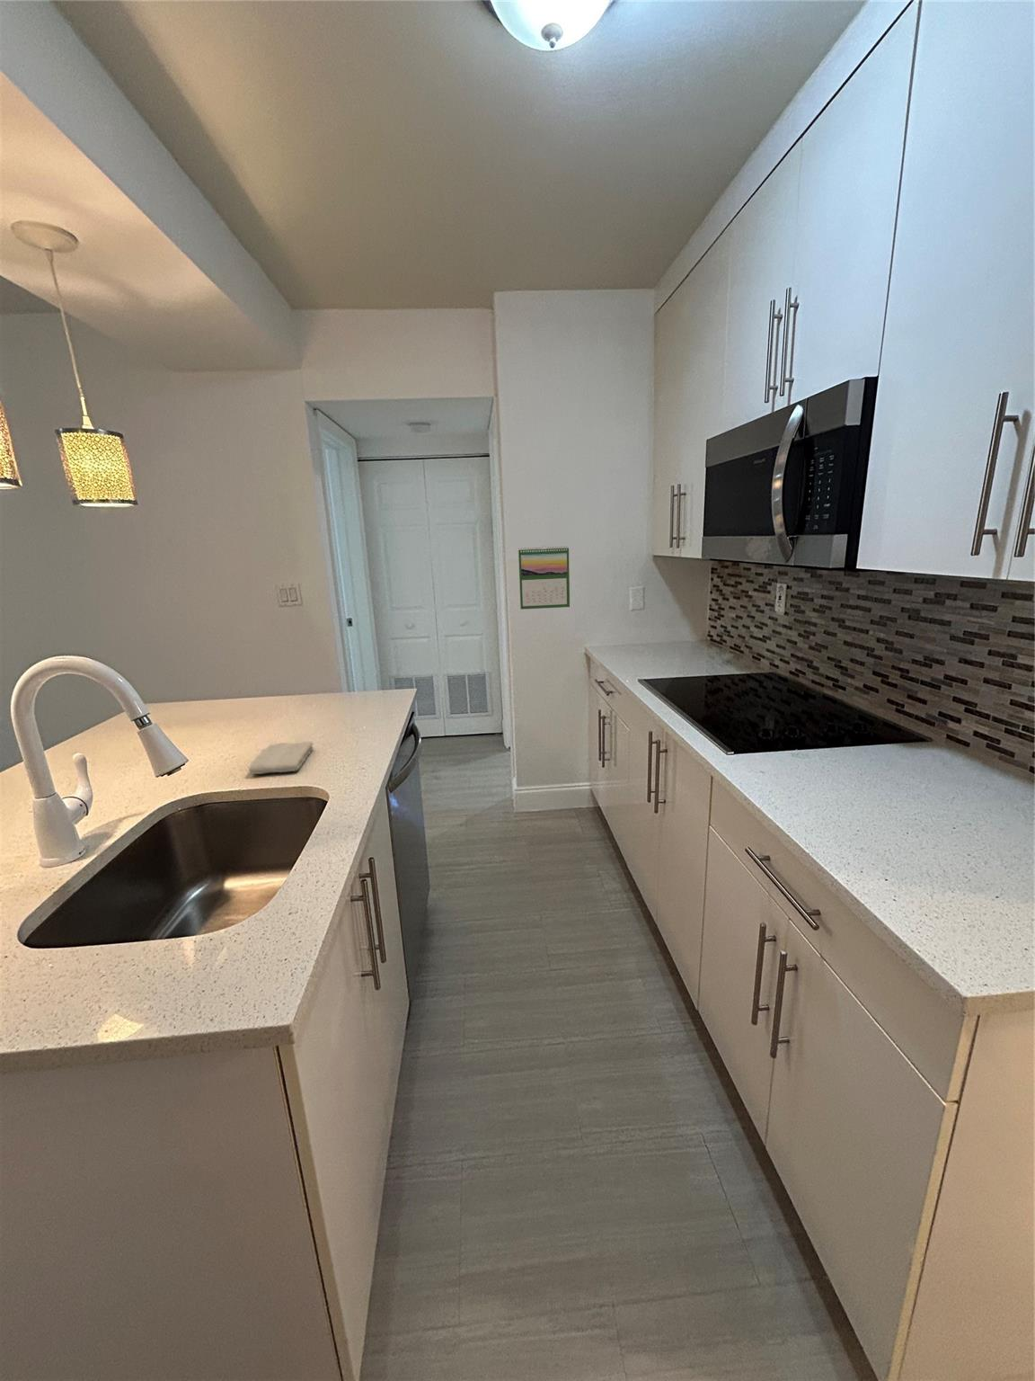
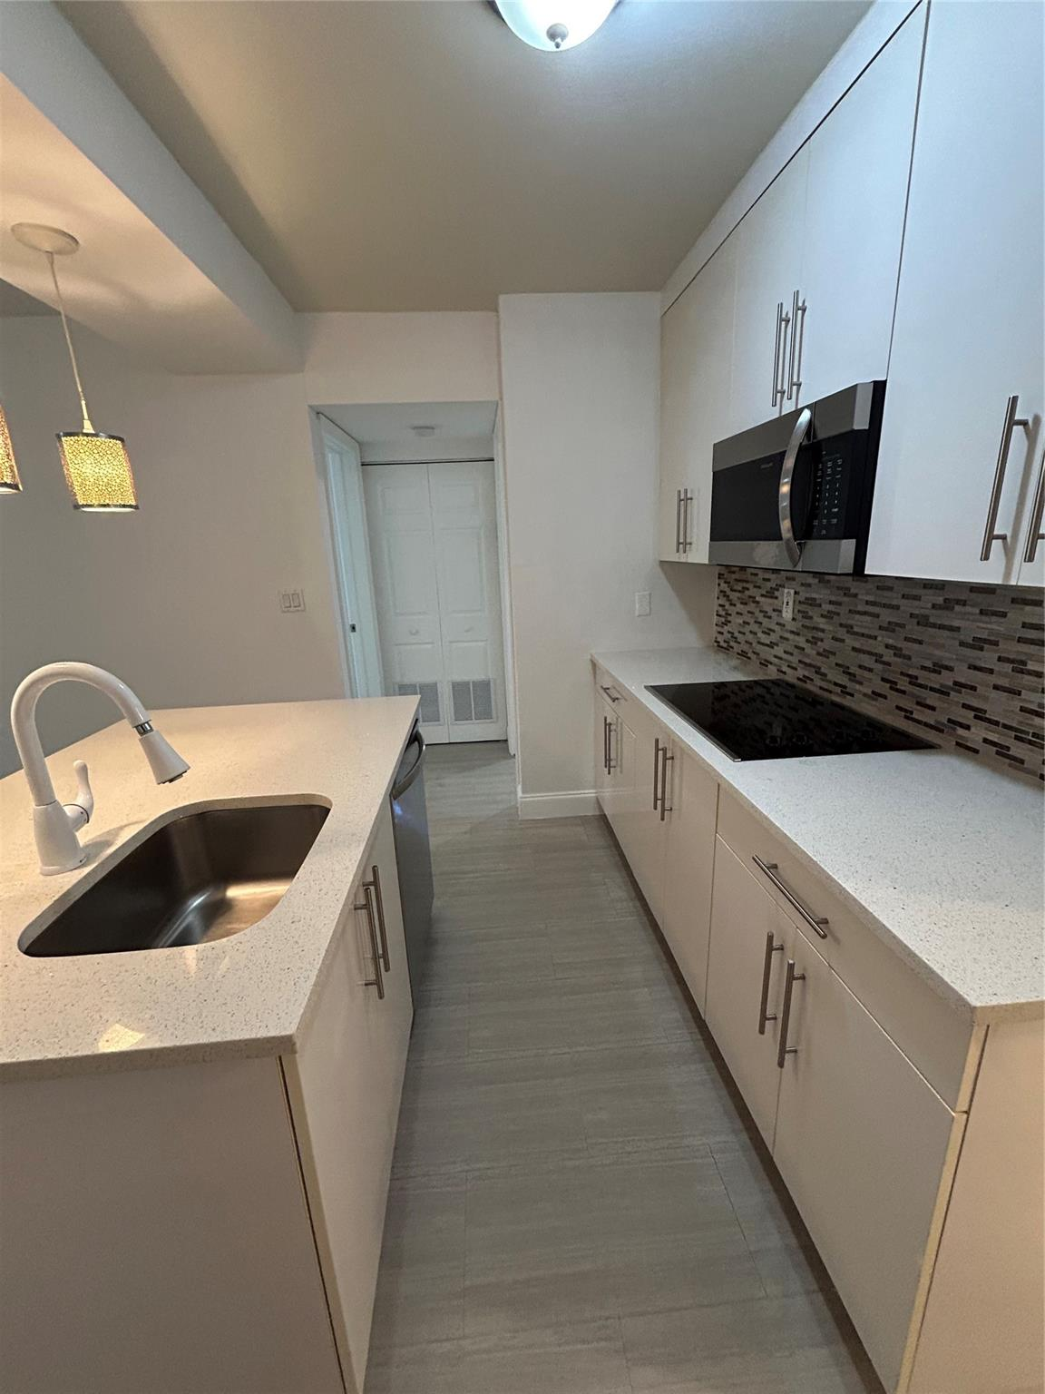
- calendar (544, 577)
- washcloth (283, 756)
